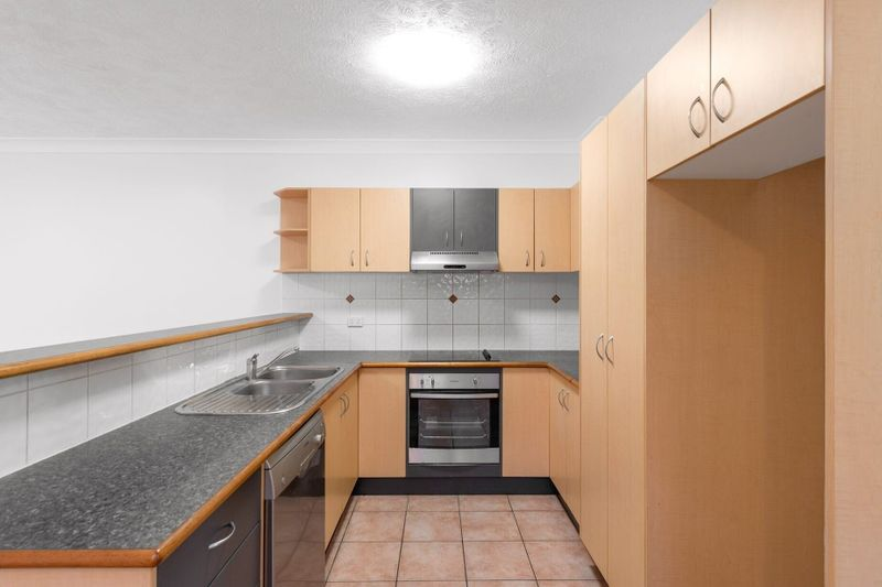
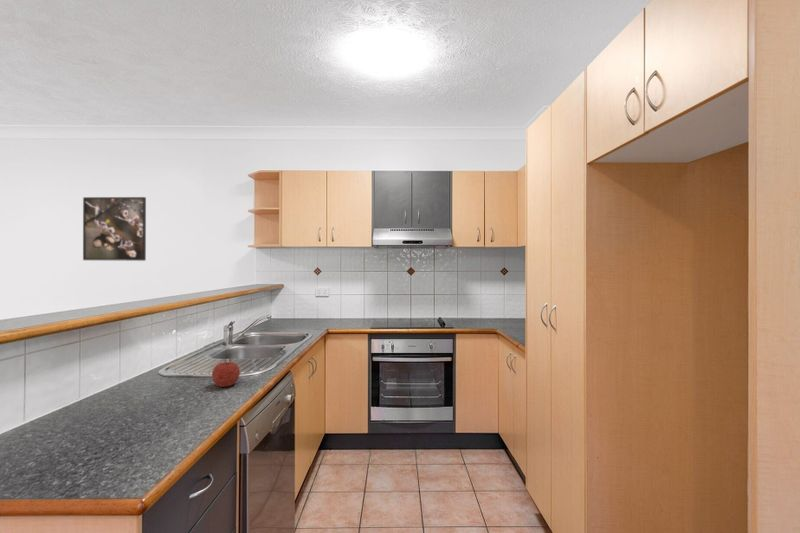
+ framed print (114, 228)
+ fruit (225, 372)
